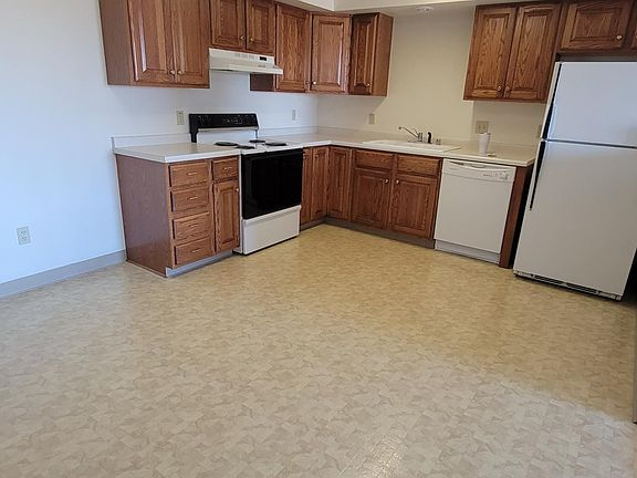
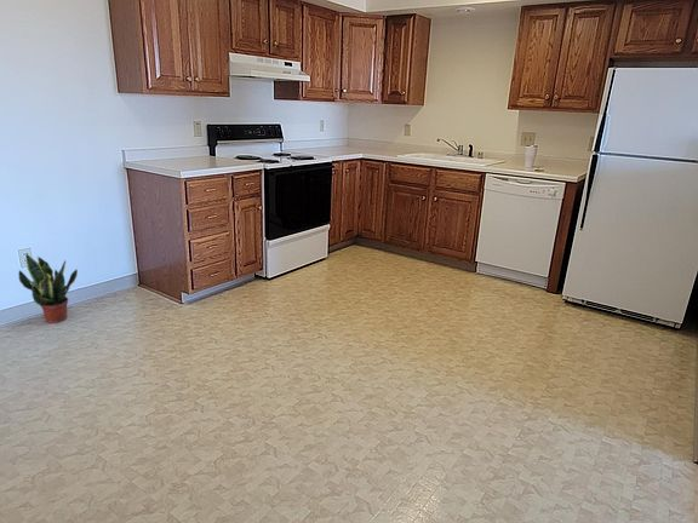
+ potted plant (53, 286)
